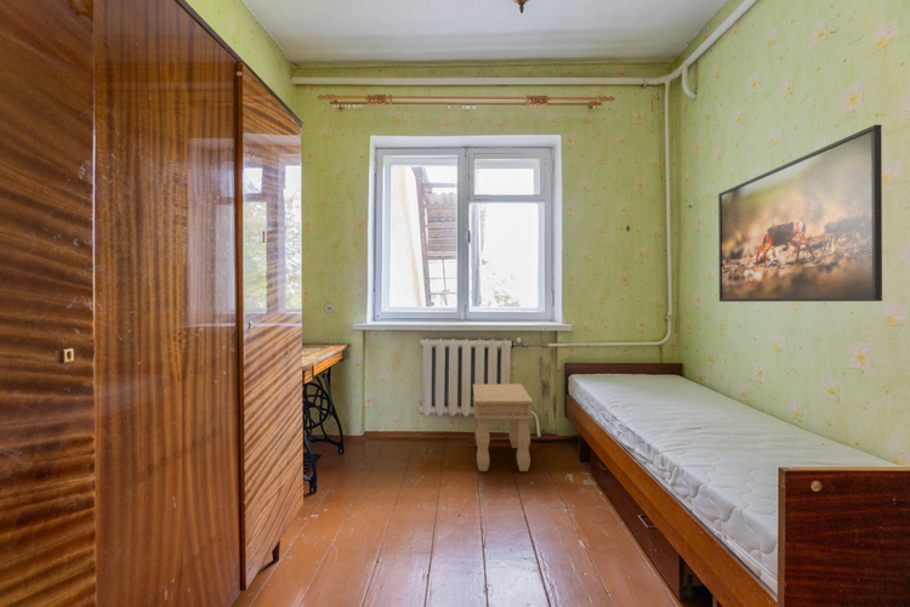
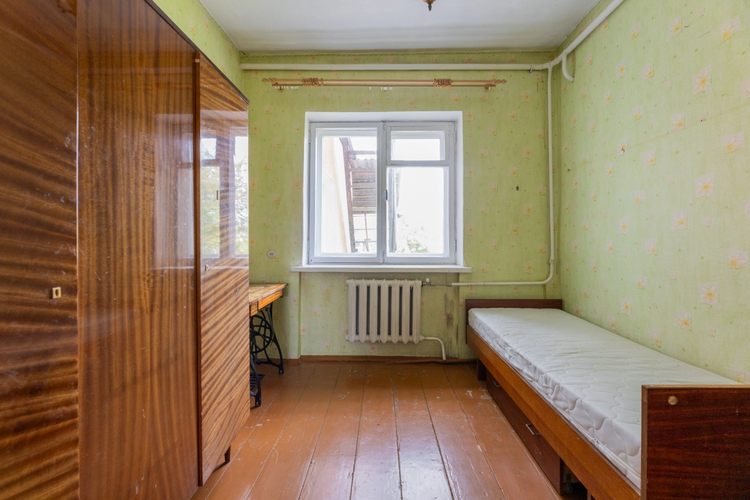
- side table (500, 418)
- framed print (780, 234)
